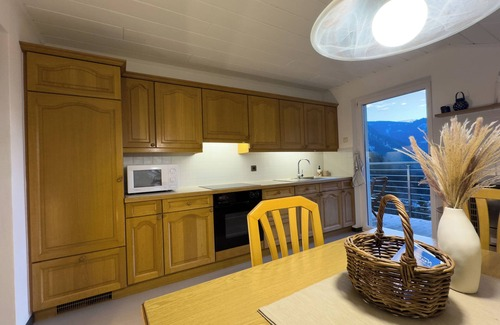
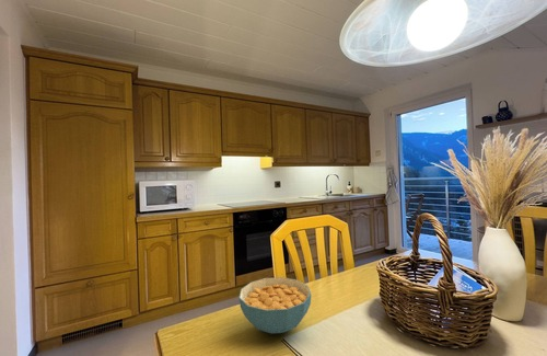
+ cereal bowl (275, 309)
